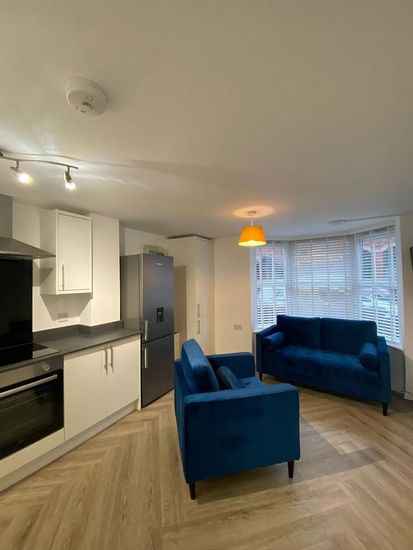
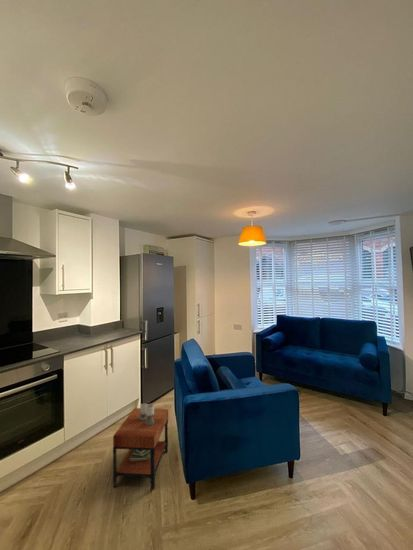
+ side table (143, 435)
